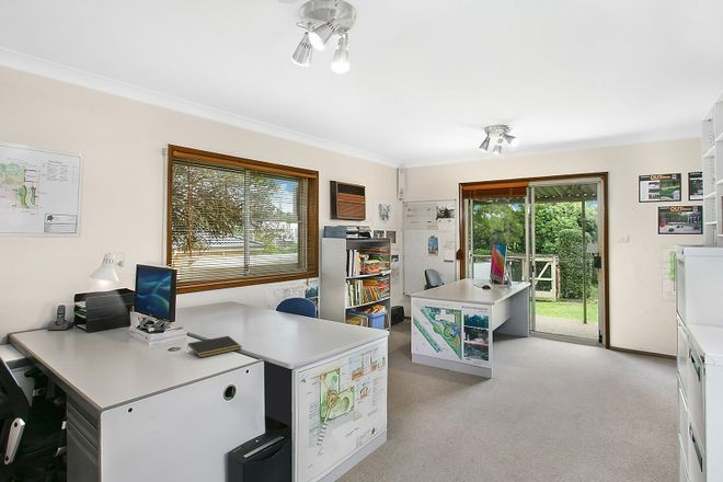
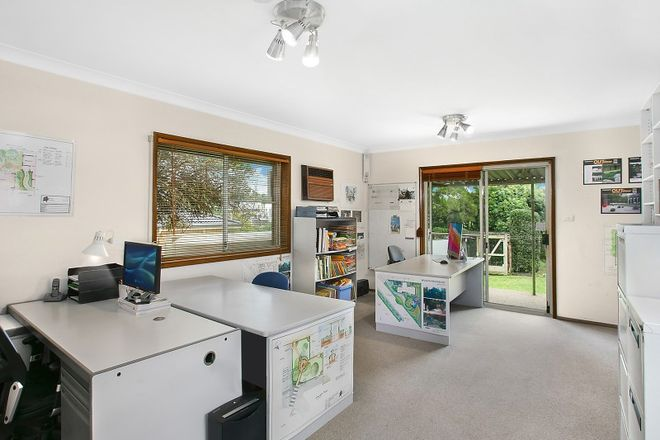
- notepad (215, 345)
